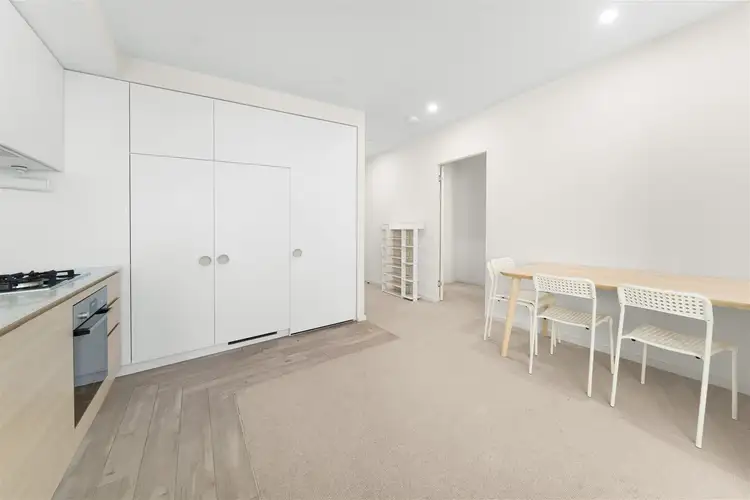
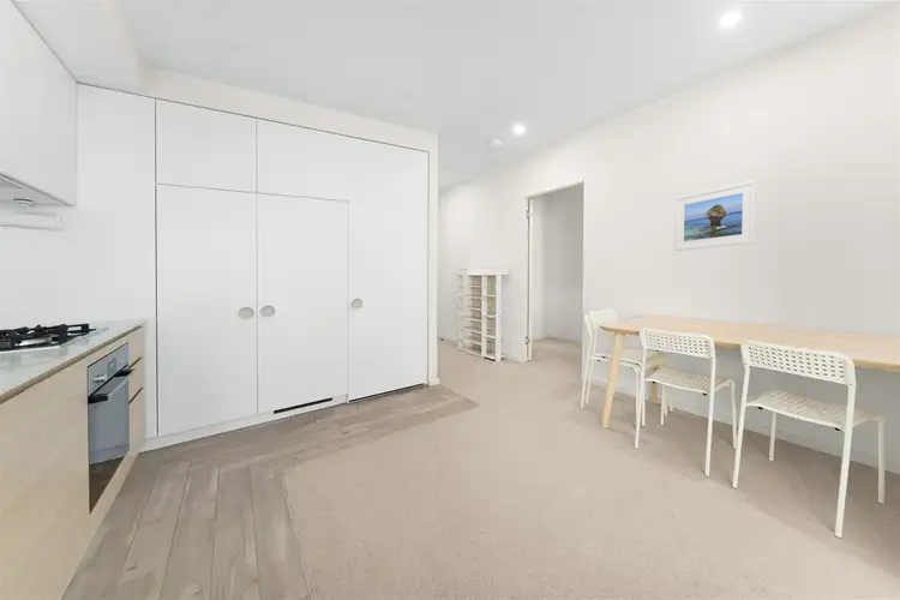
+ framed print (712, 218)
